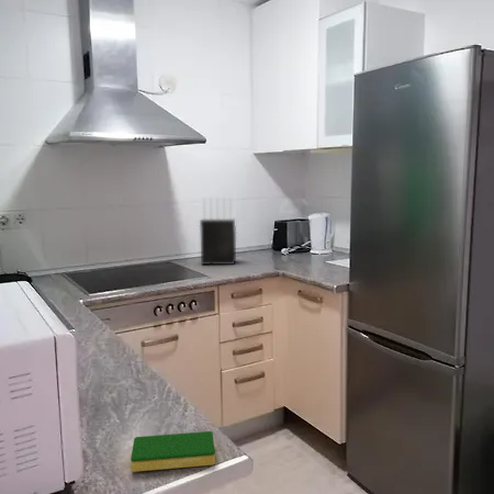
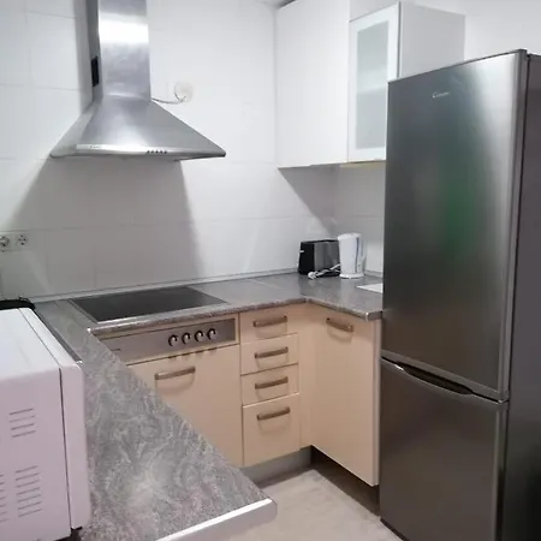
- dish sponge (173, 450)
- knife block (218, 229)
